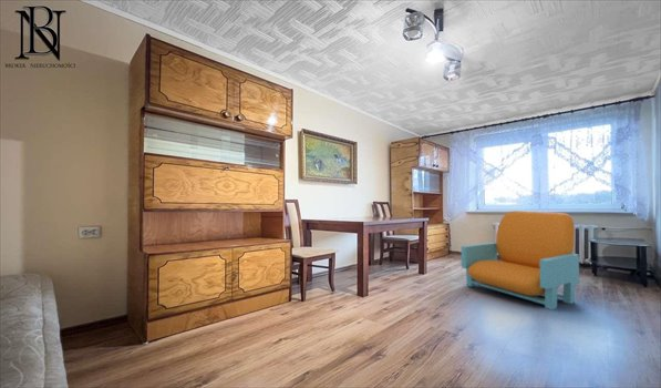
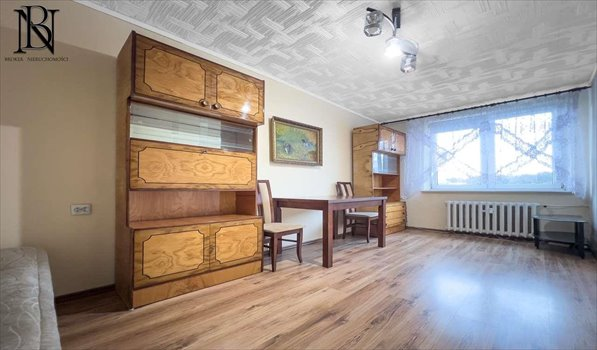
- armchair (518, 252)
